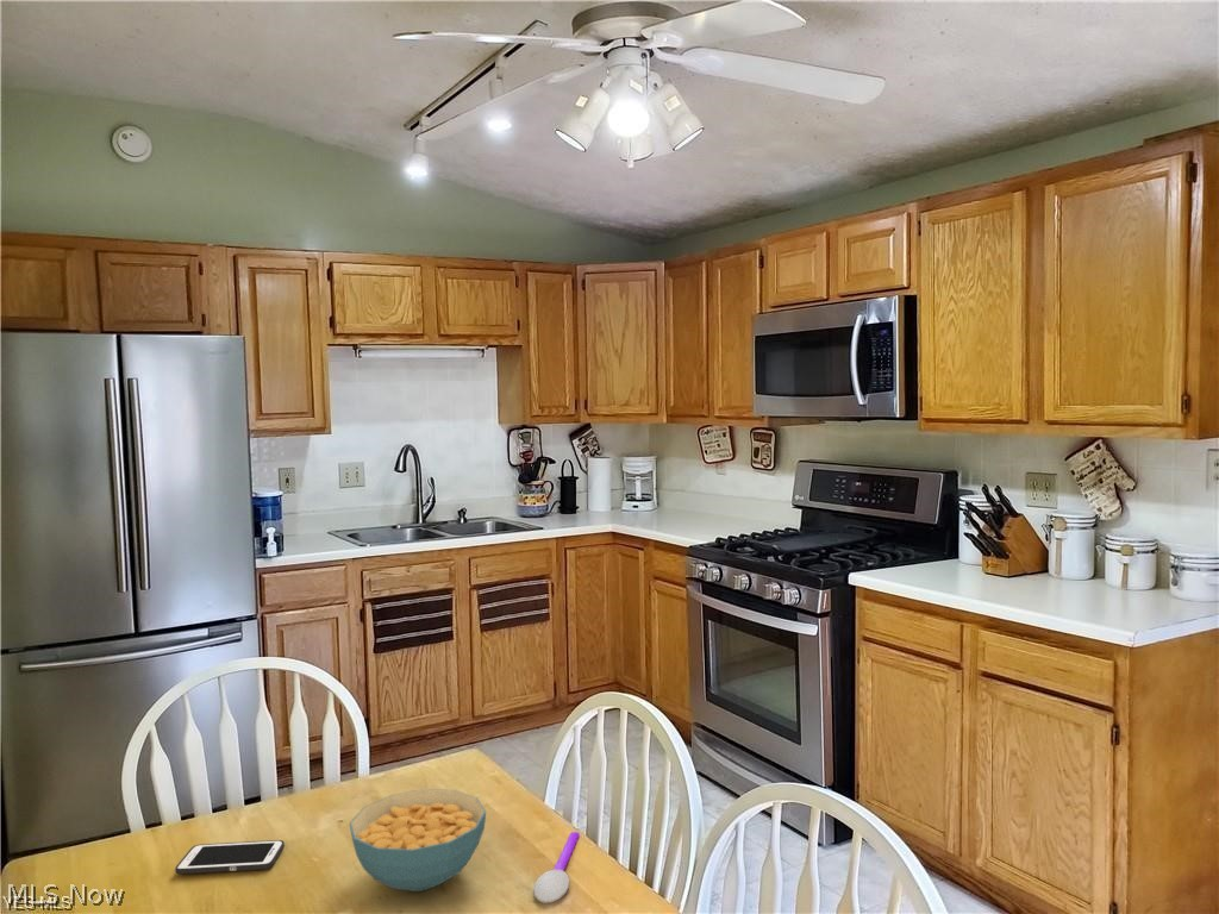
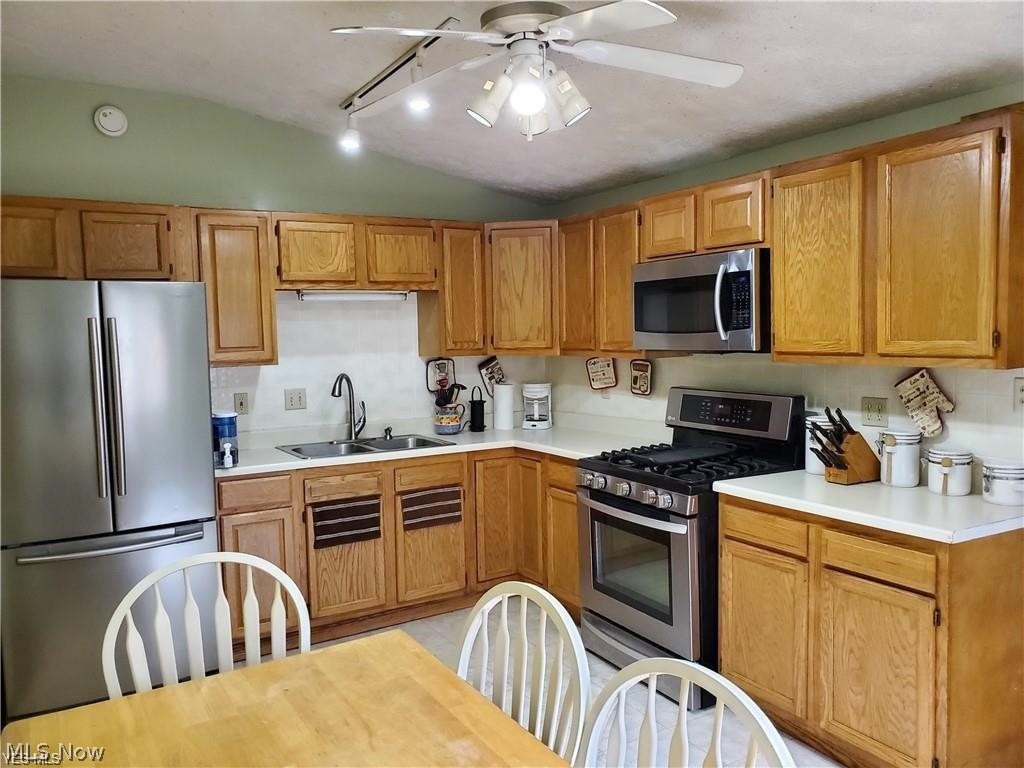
- cell phone (231, 857)
- cereal bowl (419, 849)
- spoon (561, 863)
